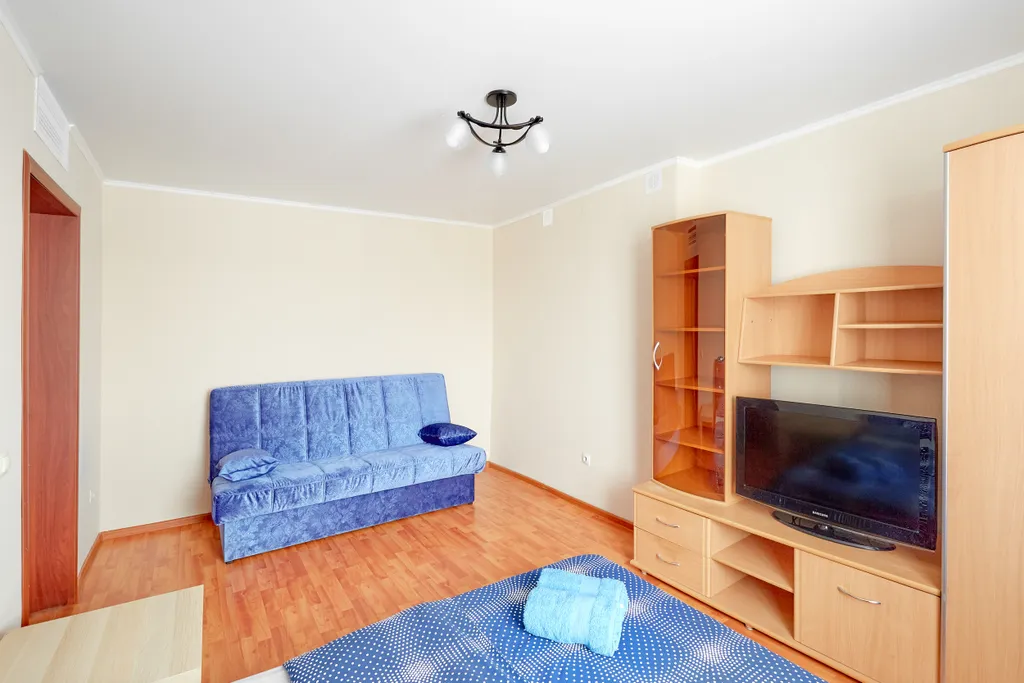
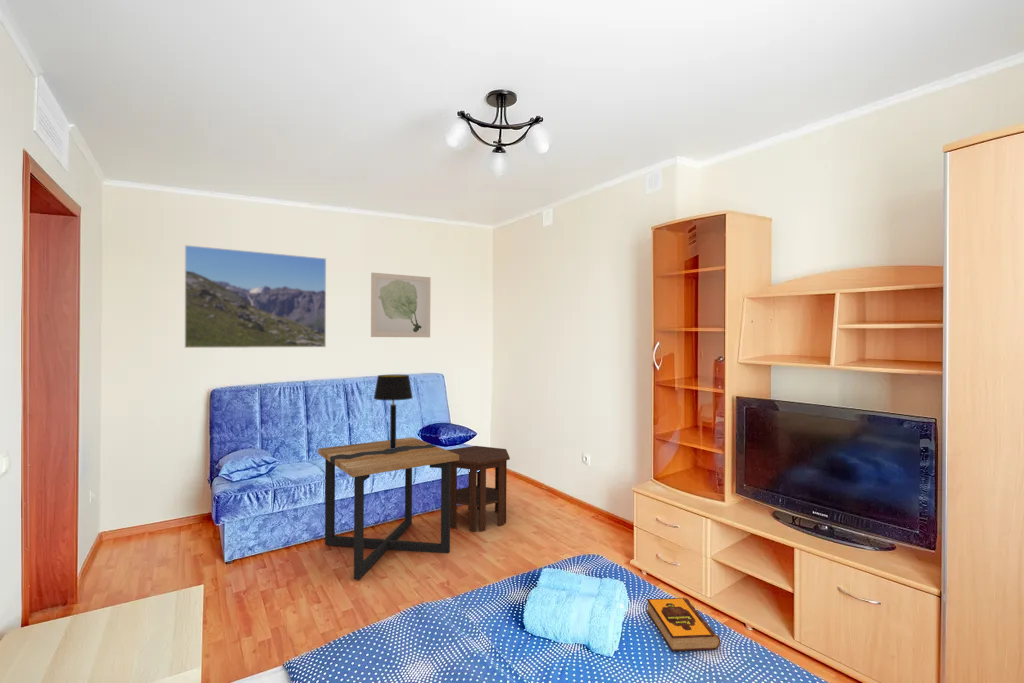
+ side table (405, 500)
+ table lamp (393, 411)
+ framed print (260, 299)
+ side table (476, 486)
+ wall art (401, 306)
+ hardback book (681, 622)
